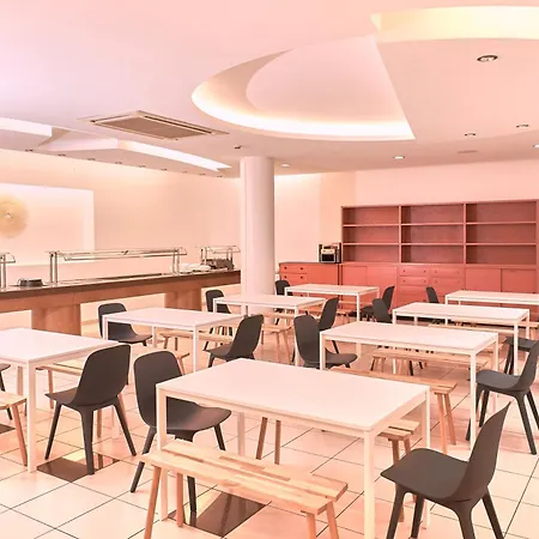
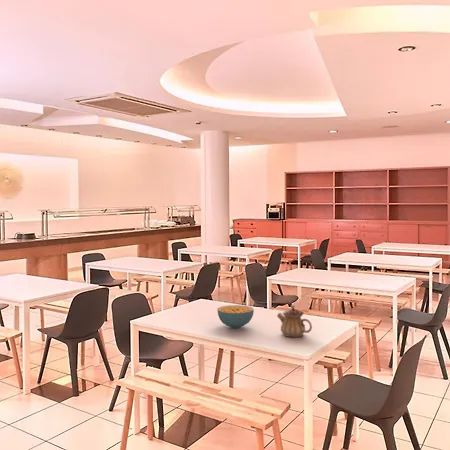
+ teapot (294, 319)
+ cereal bowl (235, 317)
